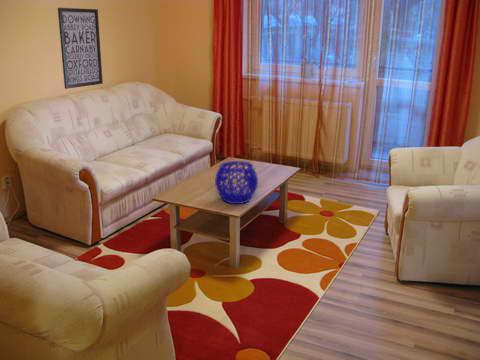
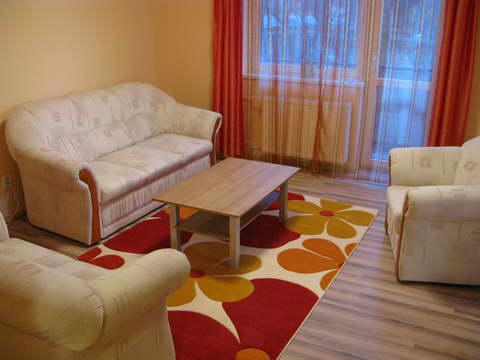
- decorative bowl (236, 182)
- wall art (81, 48)
